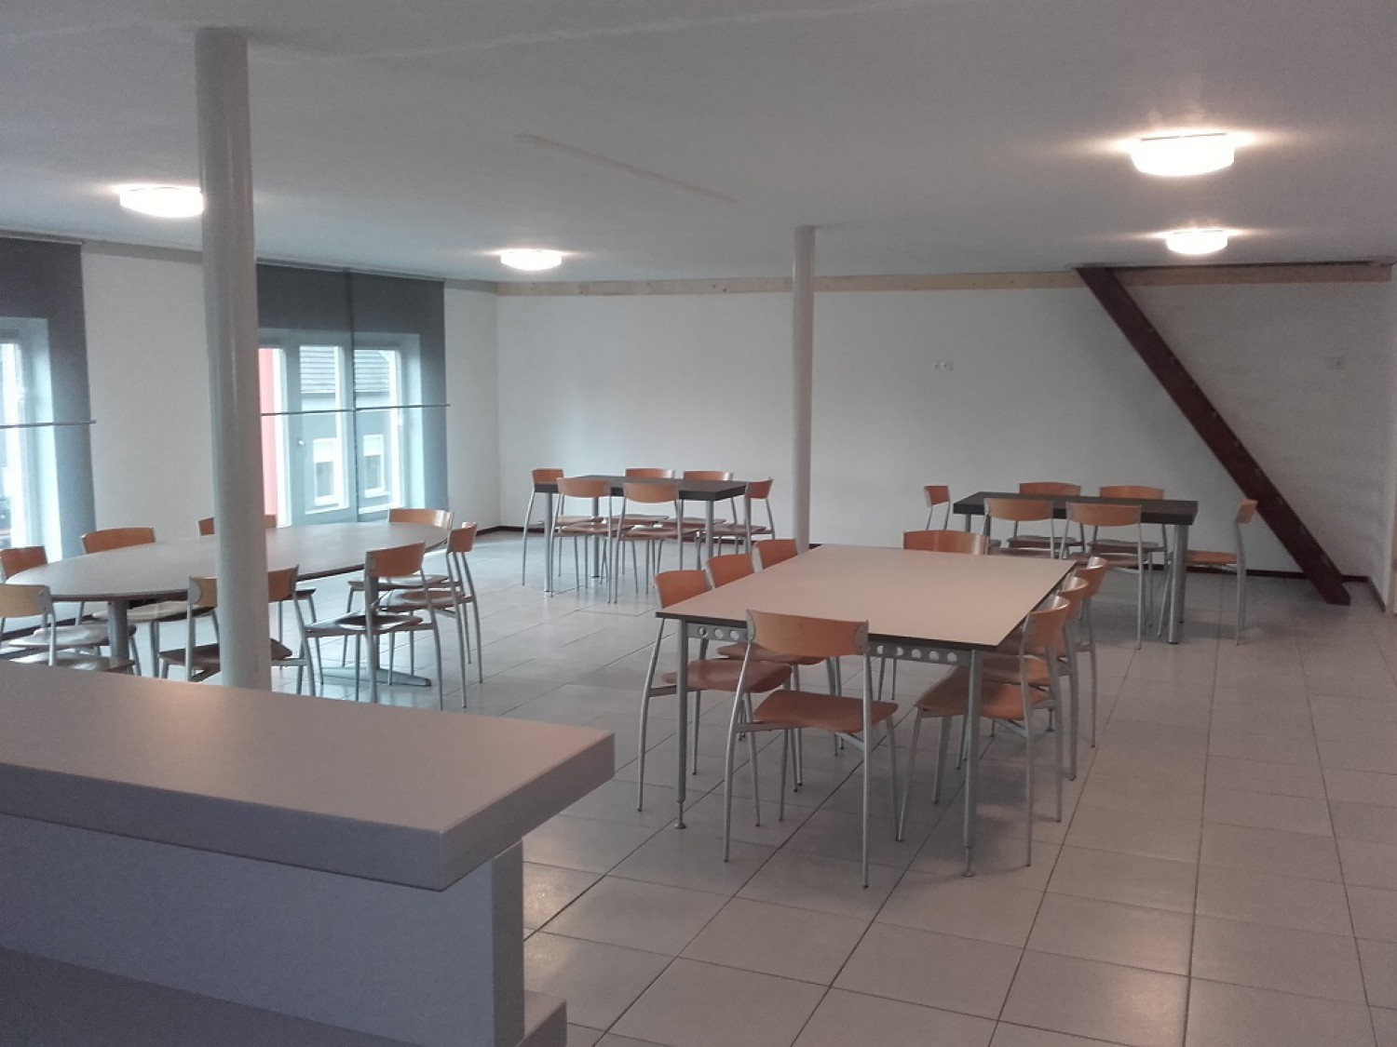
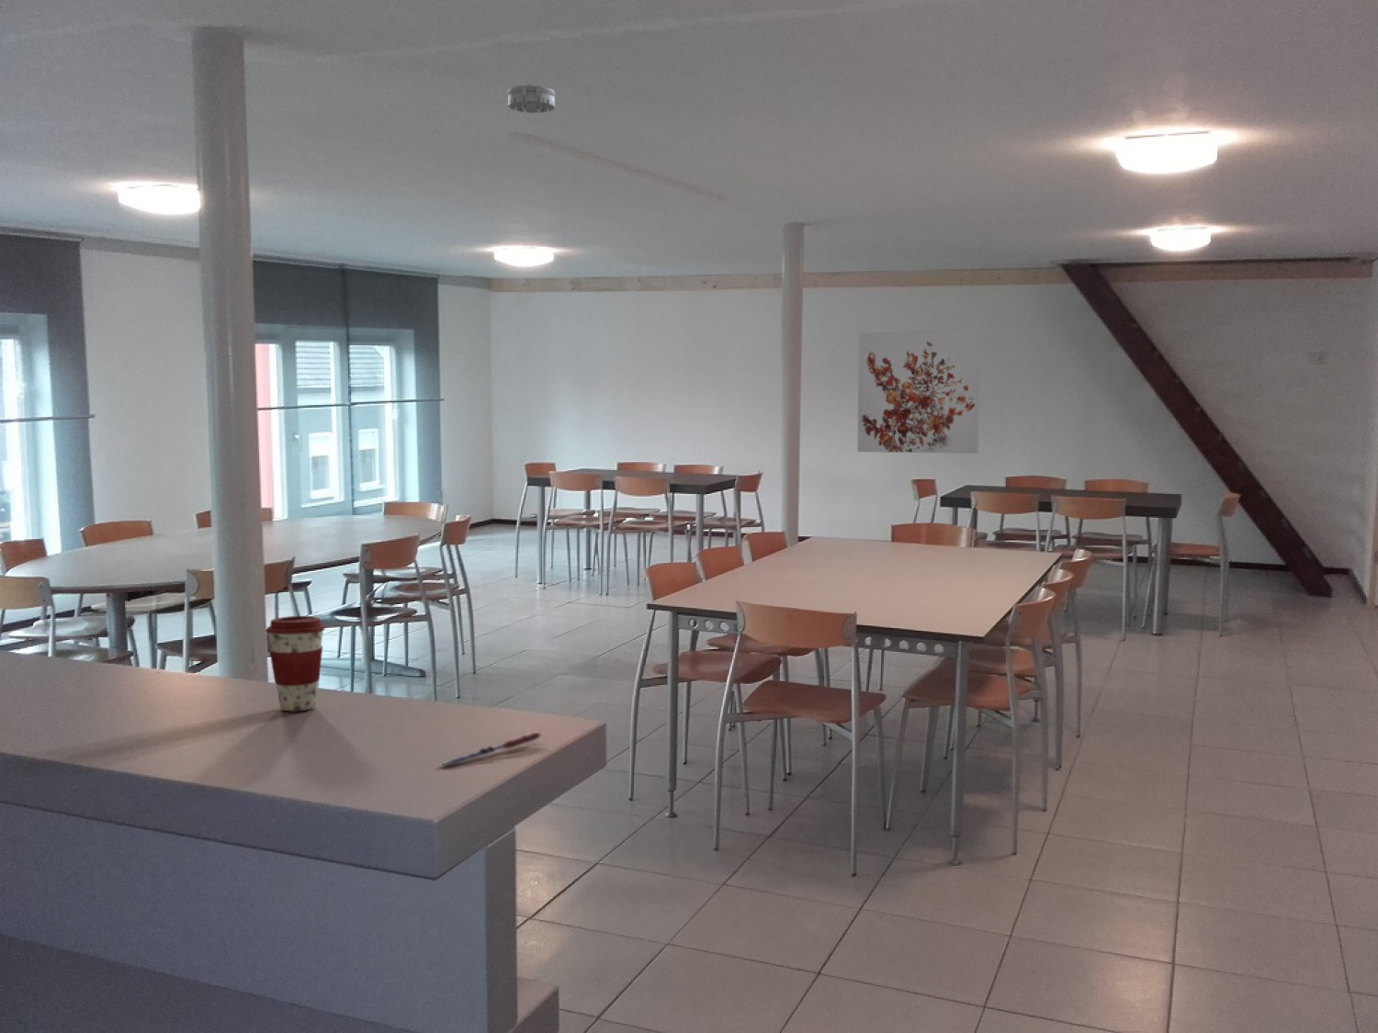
+ smoke detector (531, 99)
+ wall art (917, 392)
+ coffee cup (296, 663)
+ pen (493, 748)
